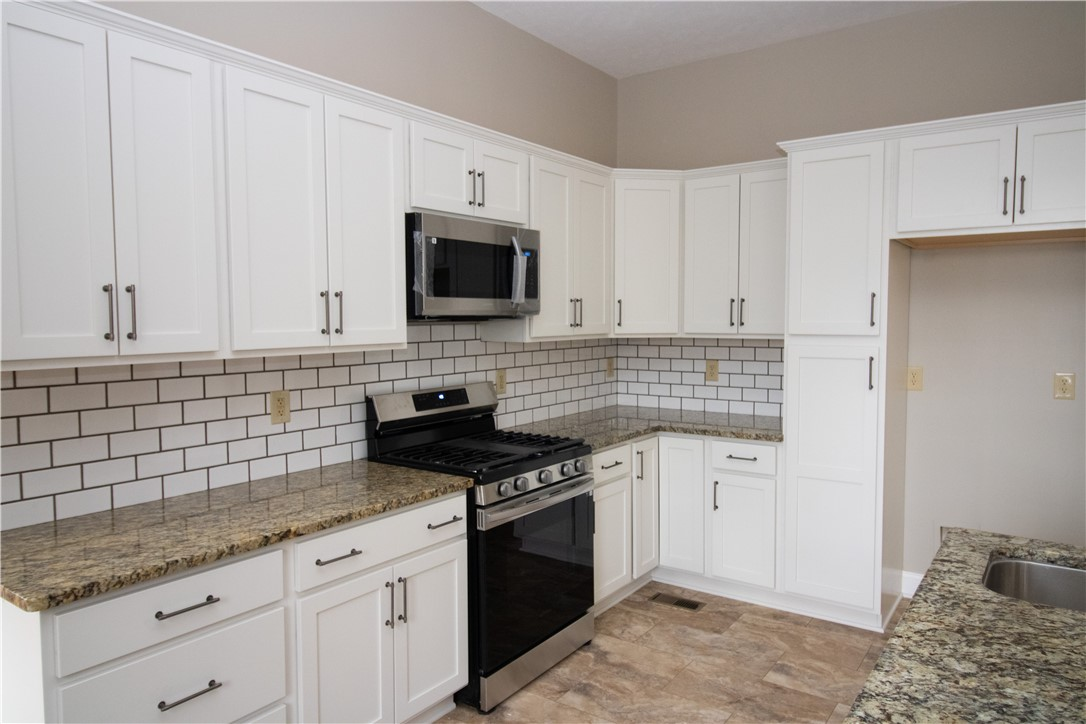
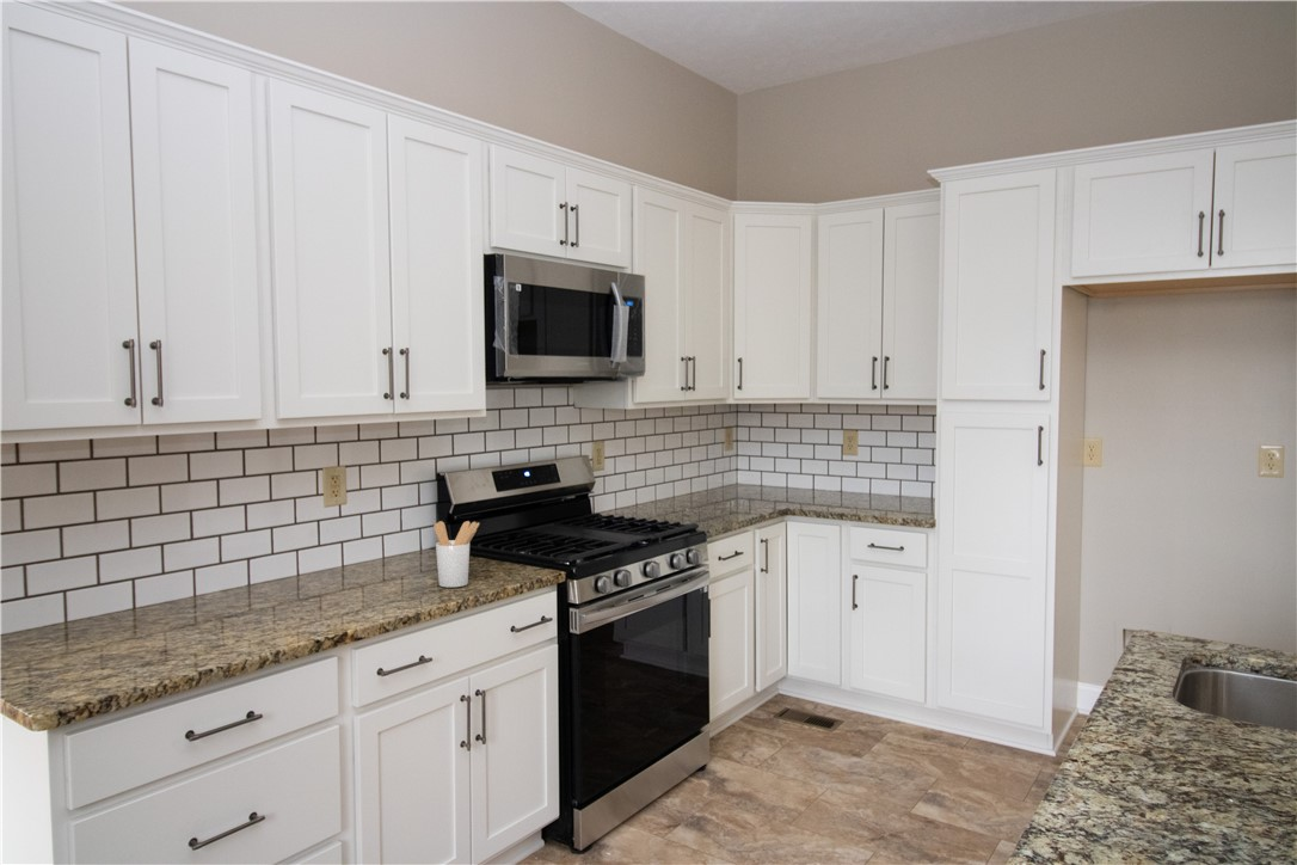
+ utensil holder (459, 552)
